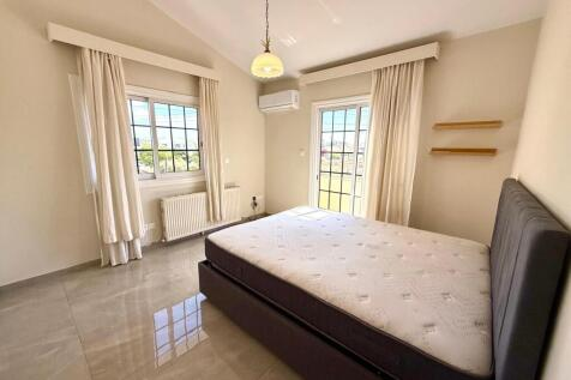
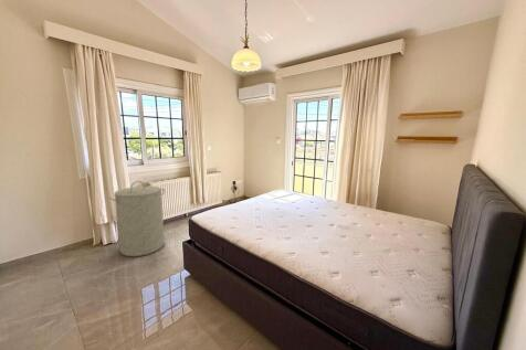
+ laundry hamper (140, 214)
